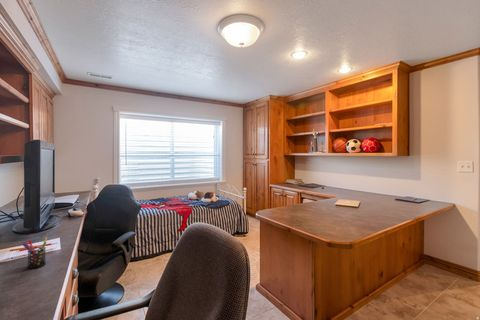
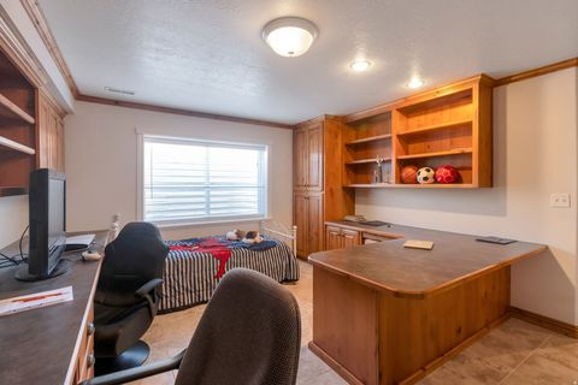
- pen holder (37, 251)
